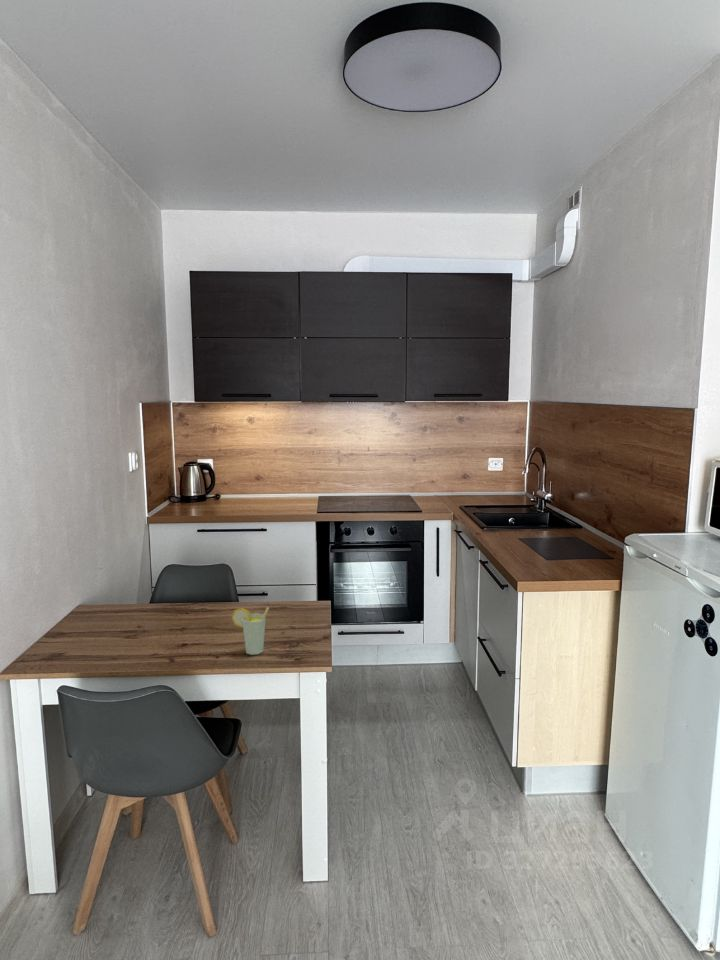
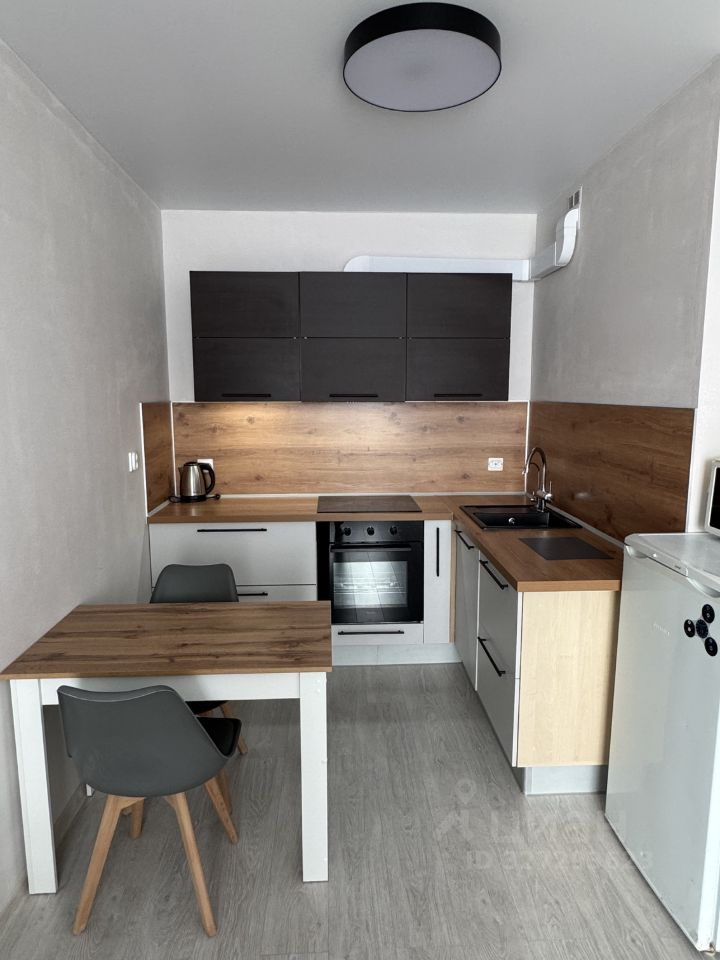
- cup (250, 628)
